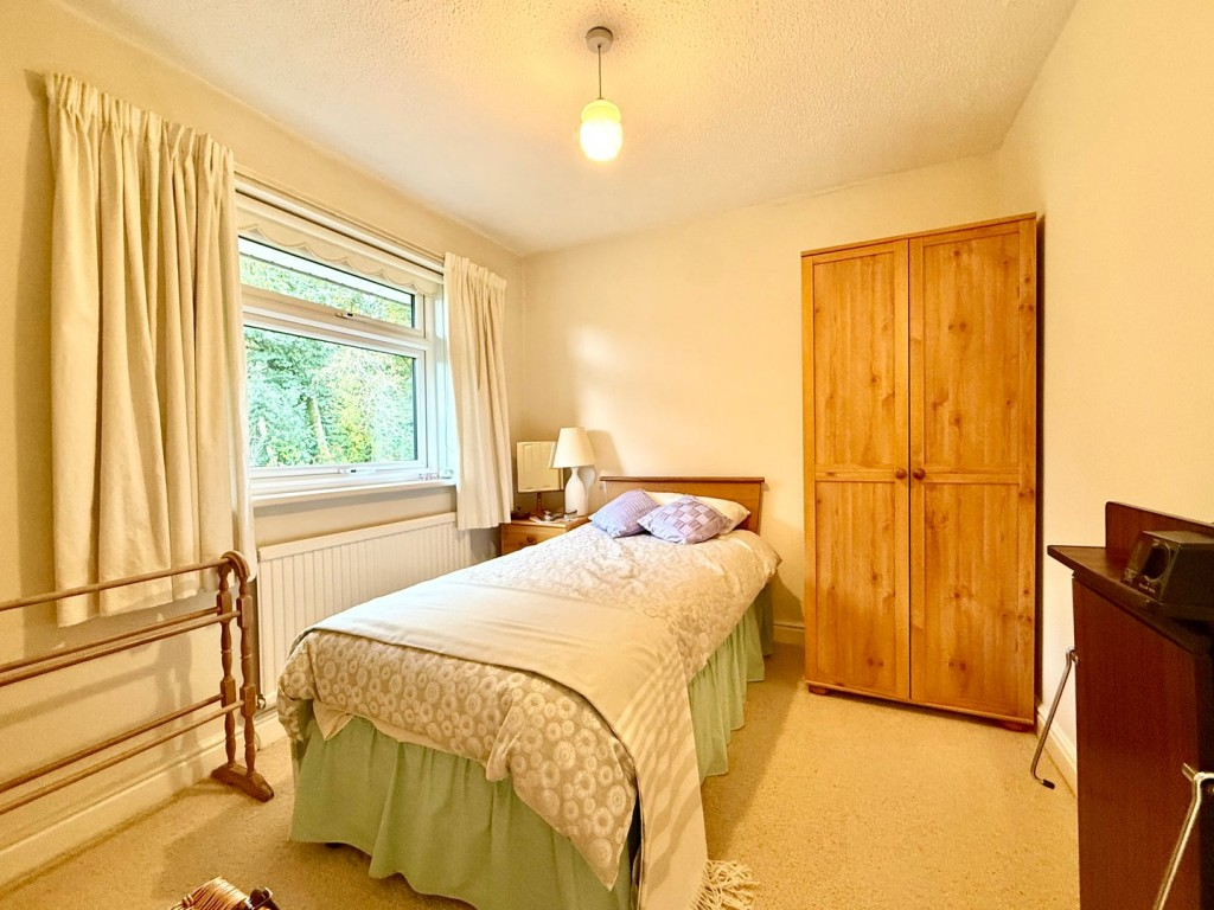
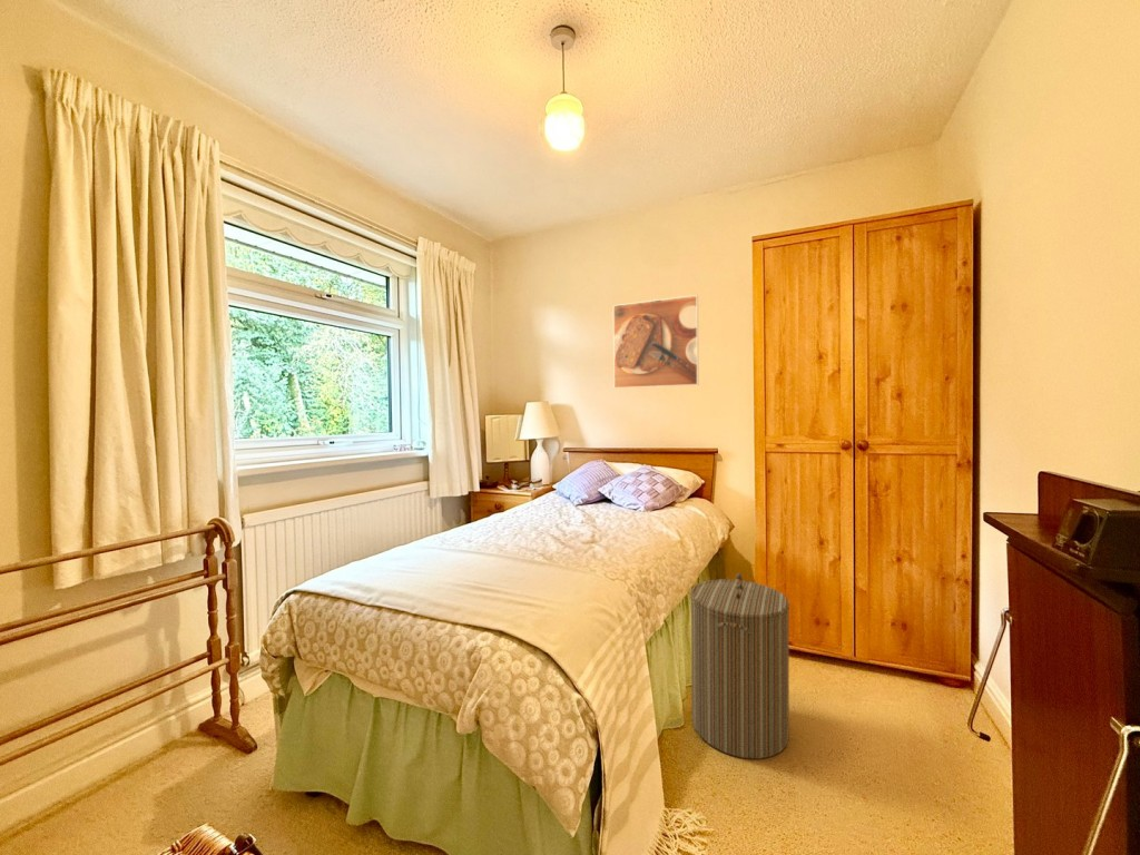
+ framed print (653, 343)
+ laundry hamper (738, 650)
